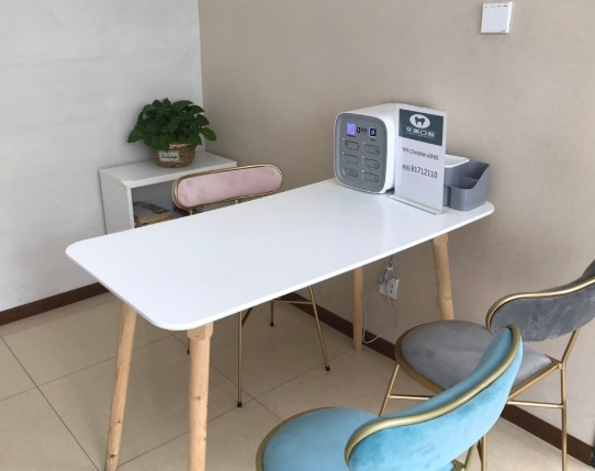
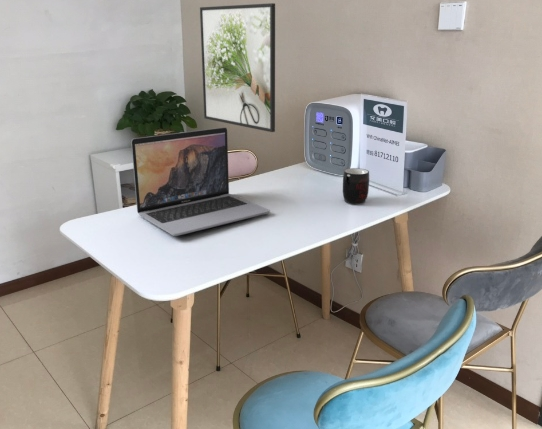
+ mug (358, 185)
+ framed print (235, 67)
+ laptop (202, 177)
